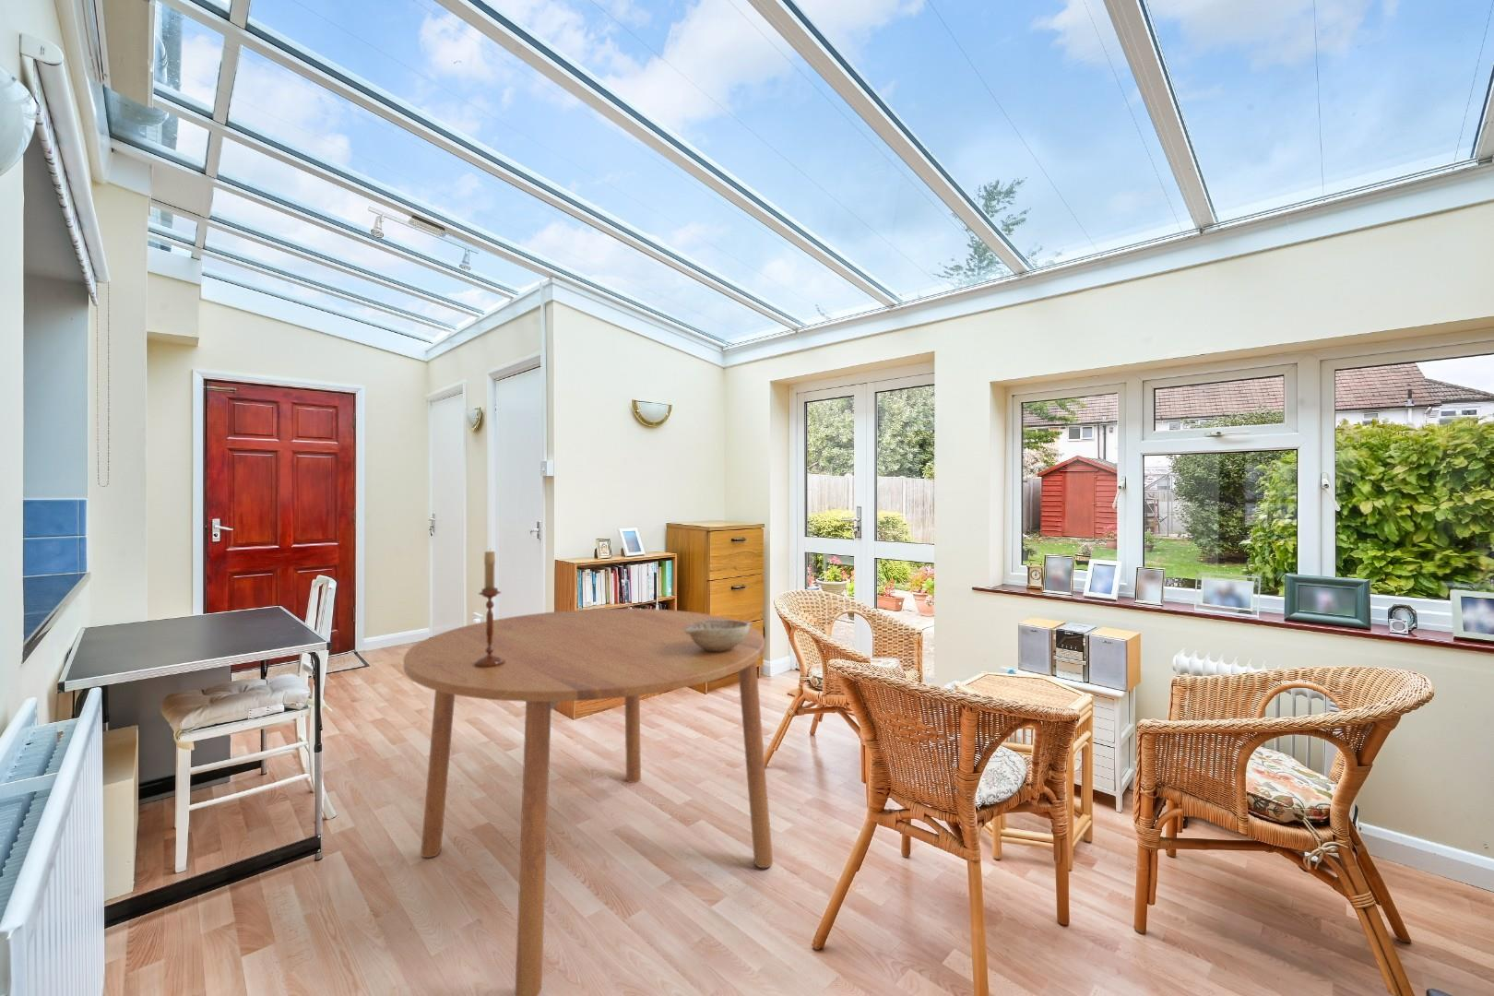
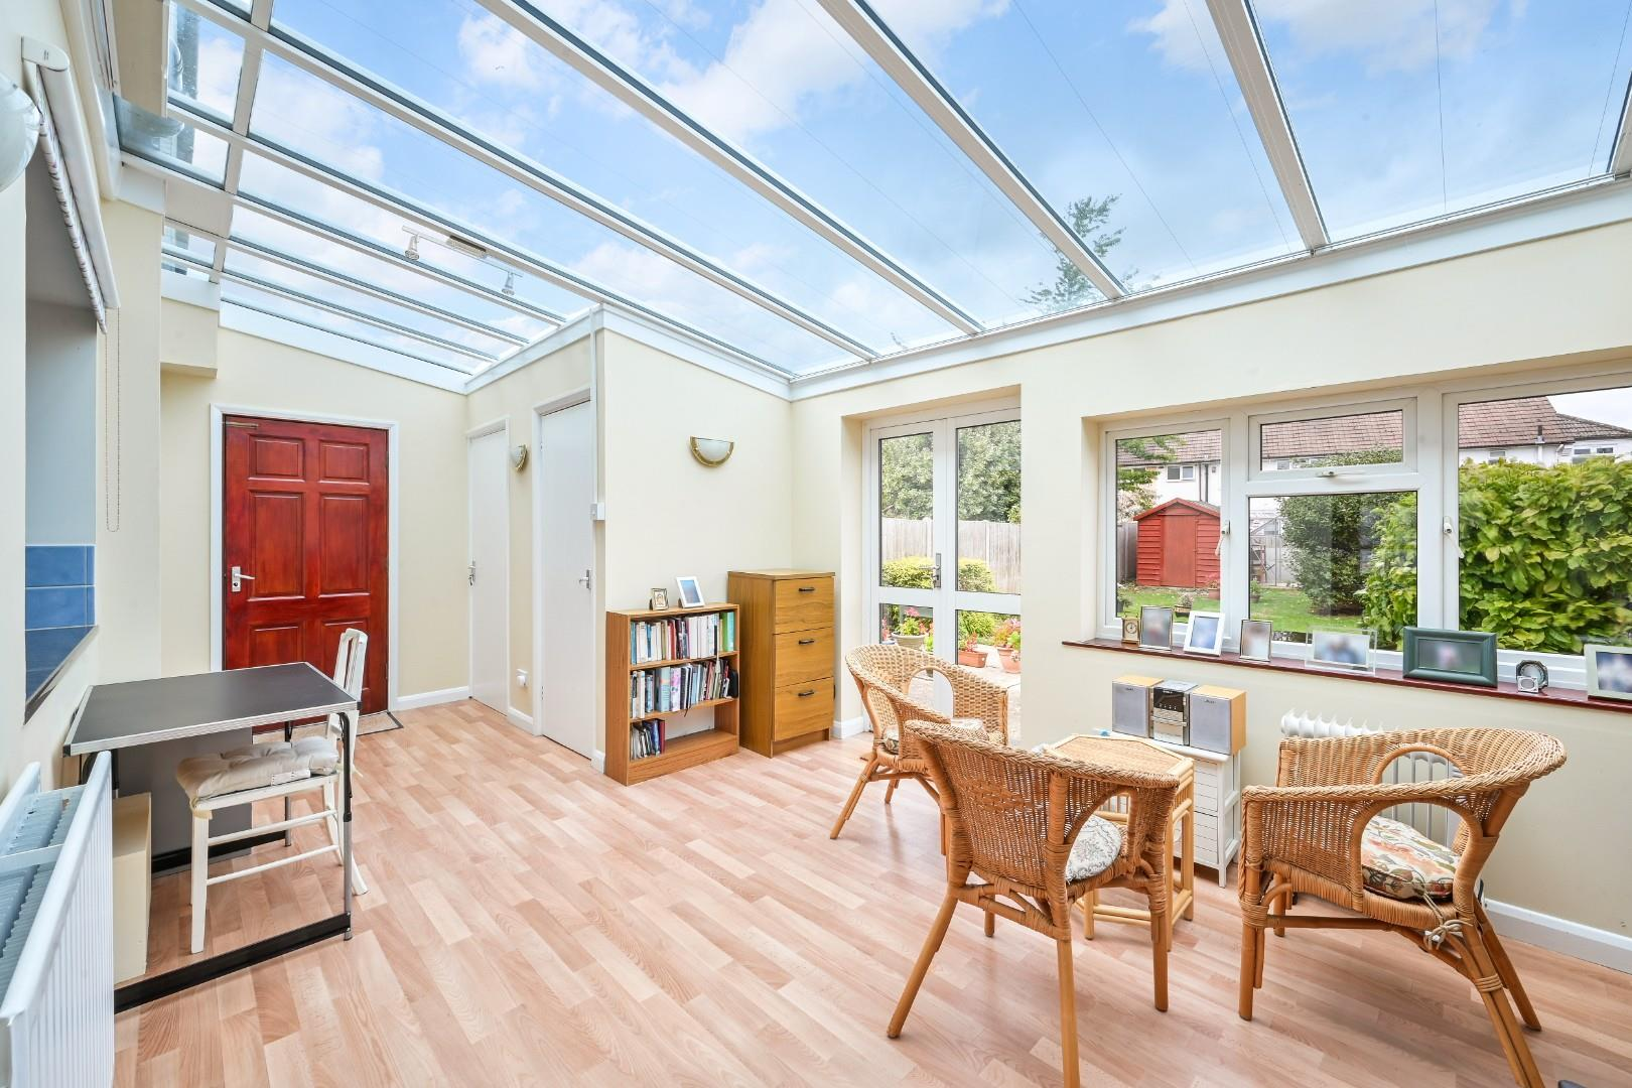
- candlestick (490, 605)
- decorative bowl (718, 635)
- dining table (625, 747)
